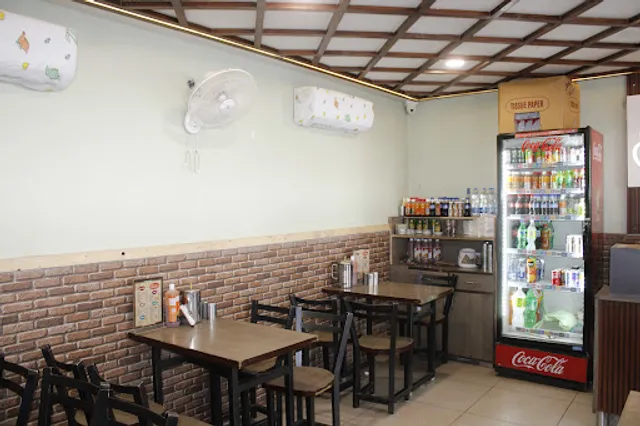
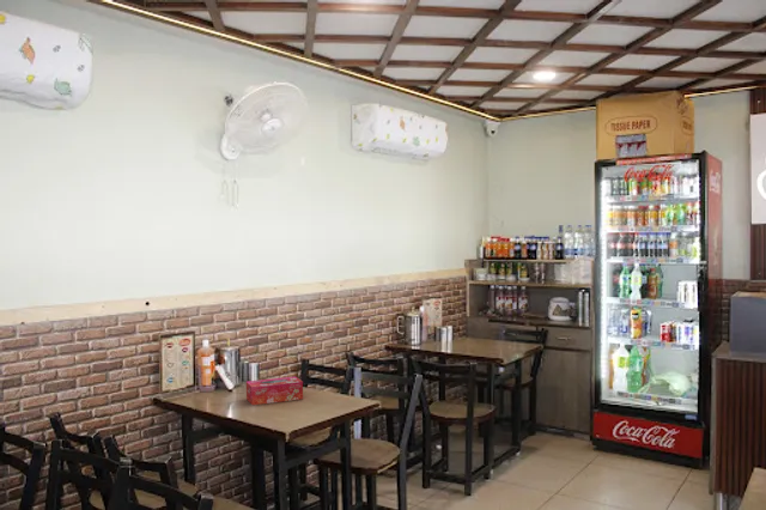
+ tissue box (274, 390)
